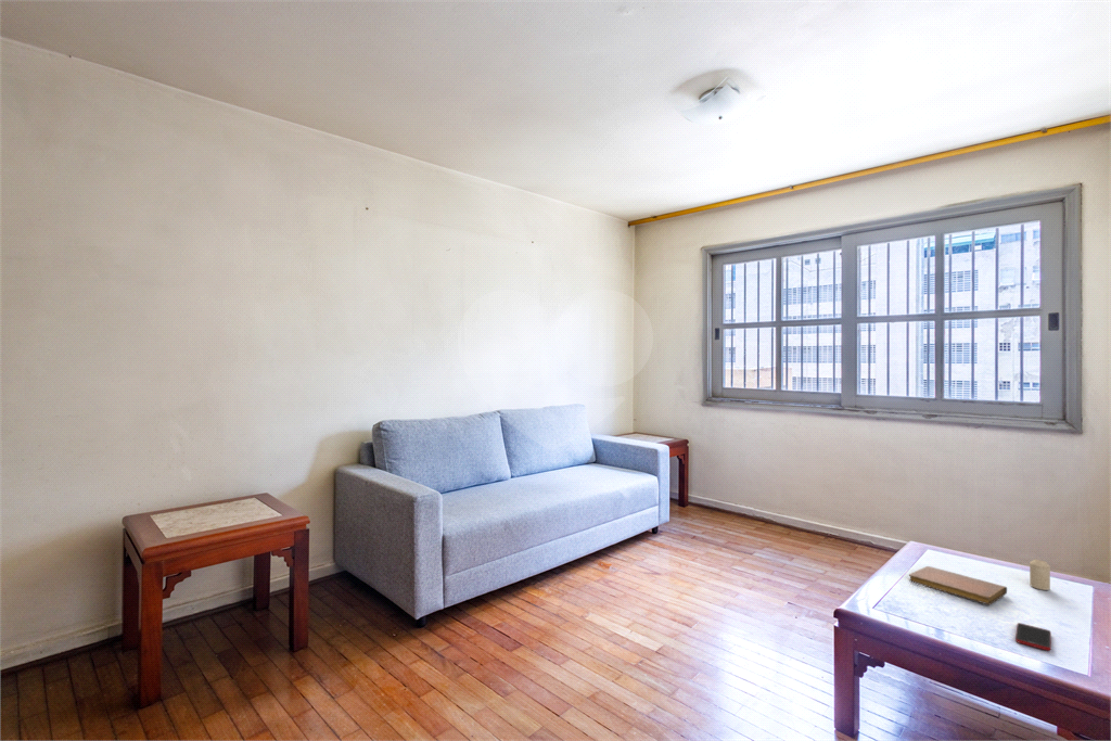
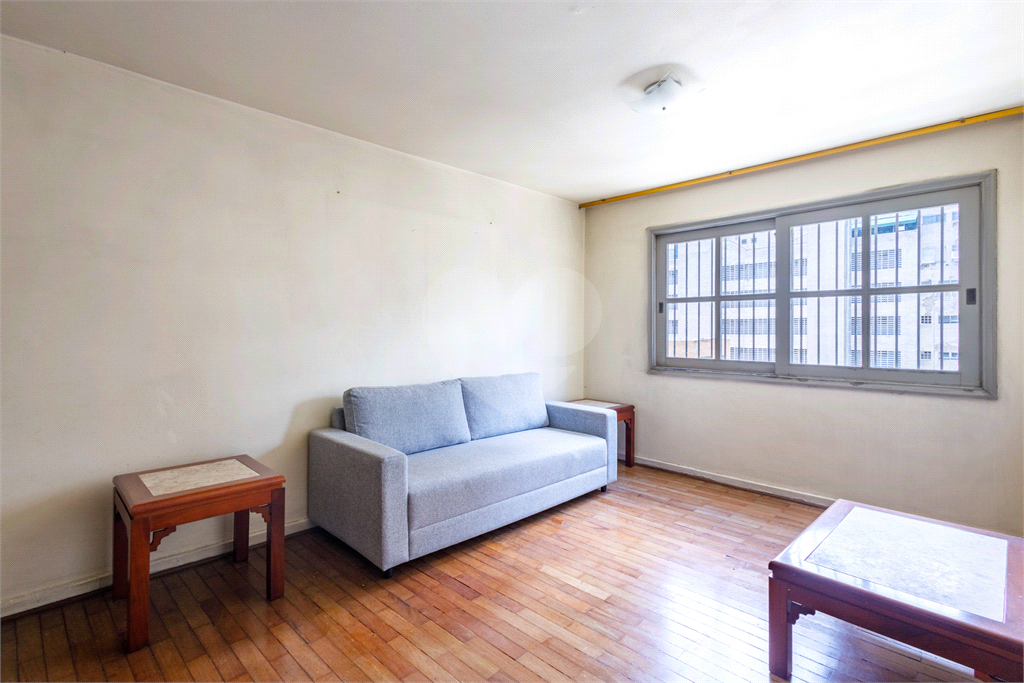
- cell phone (1033, 636)
- notebook (956, 584)
- candle (1039, 573)
